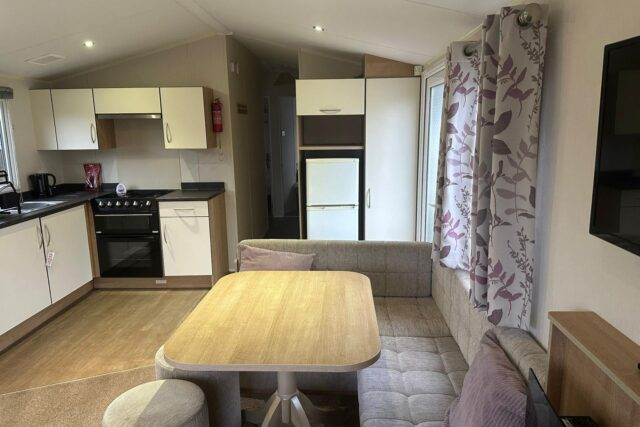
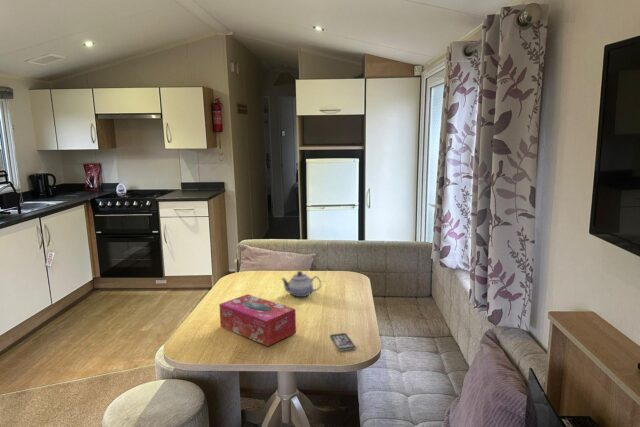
+ smartphone (342, 341)
+ tissue box (257, 318)
+ teapot (301, 282)
